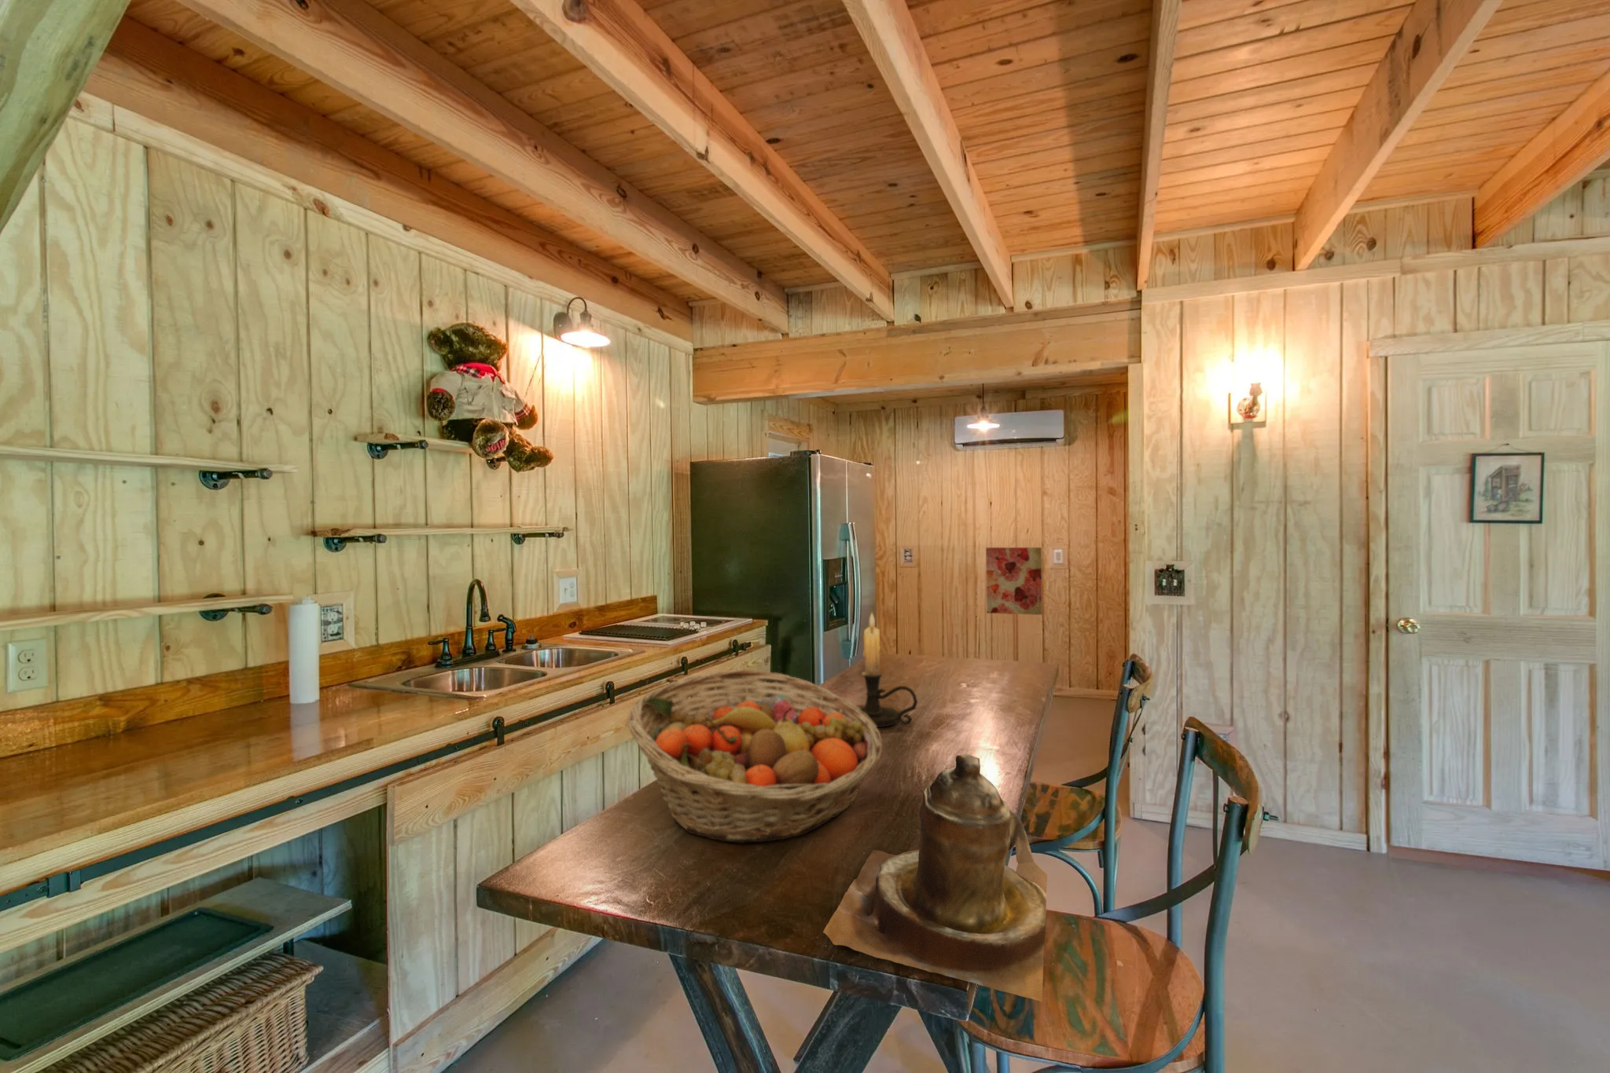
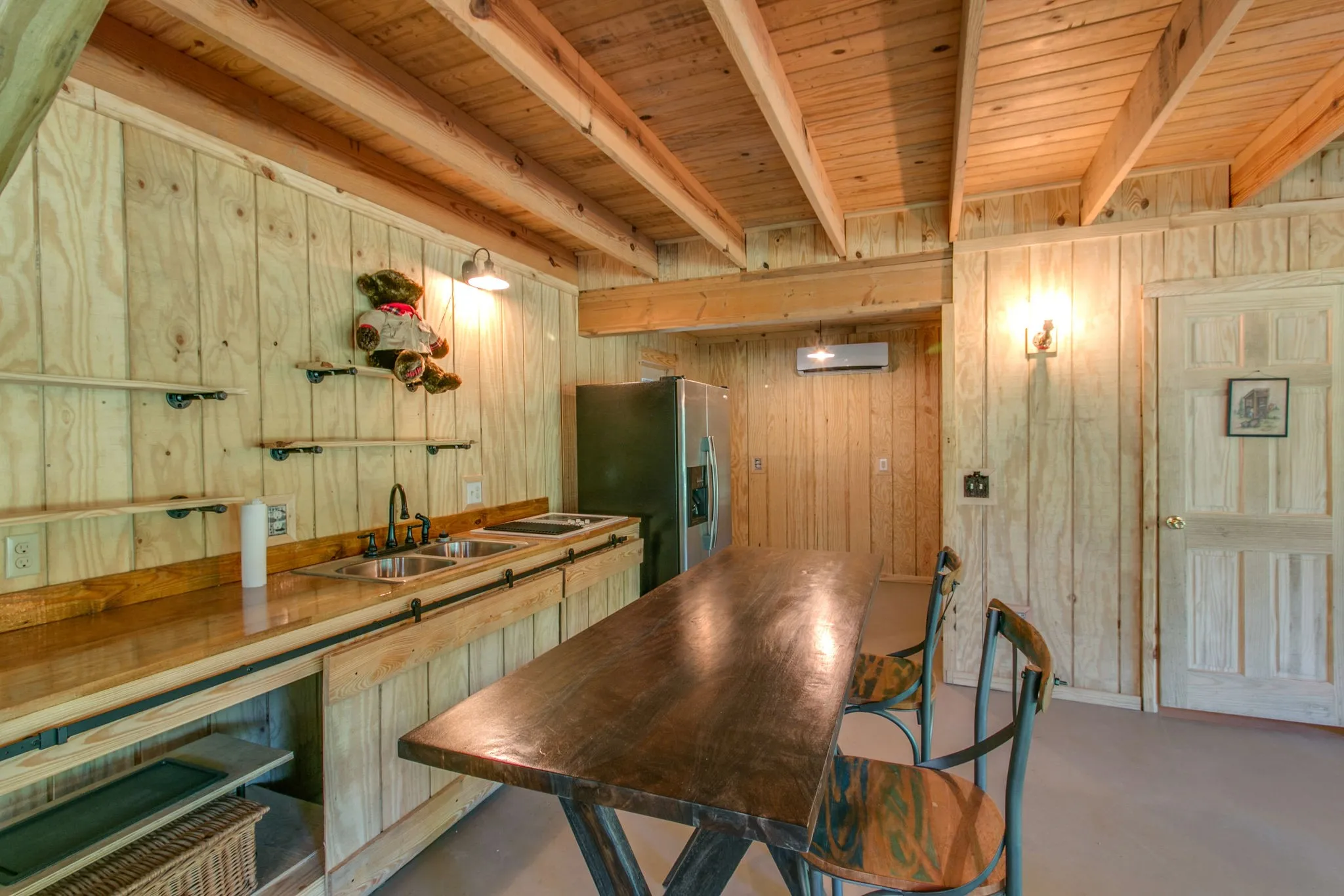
- fruit basket (761, 745)
- candle holder (879, 667)
- teapot (944, 839)
- wall art (1013, 581)
